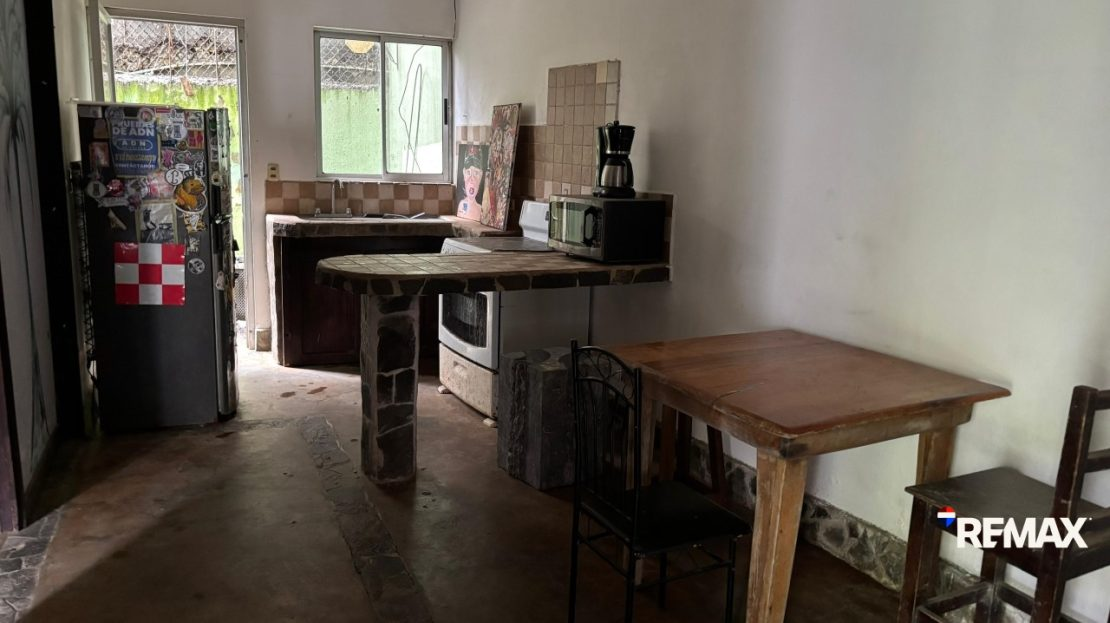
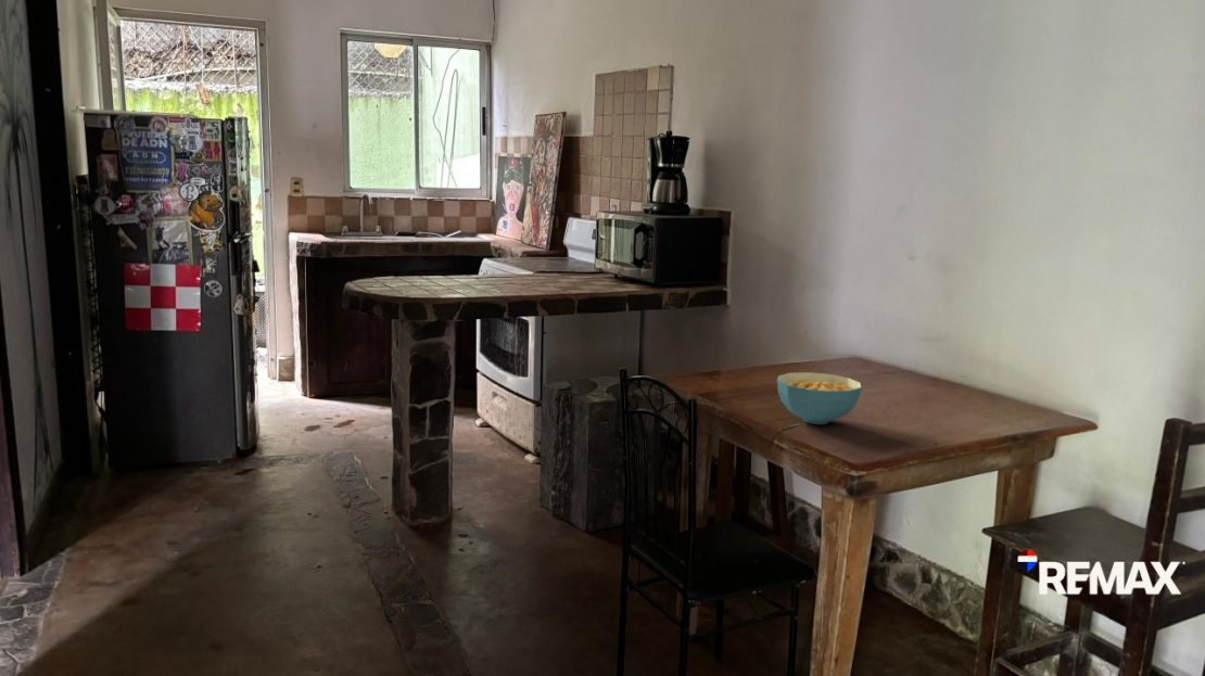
+ cereal bowl (816, 400)
